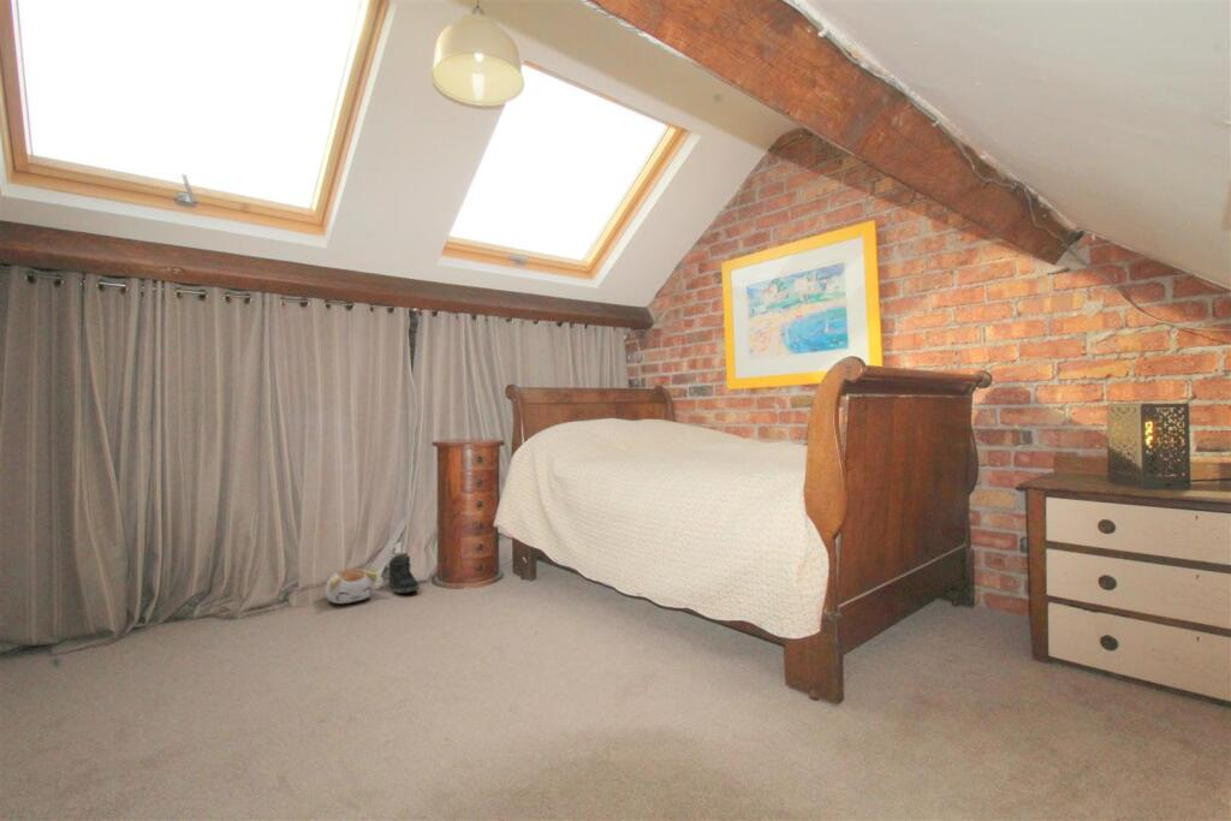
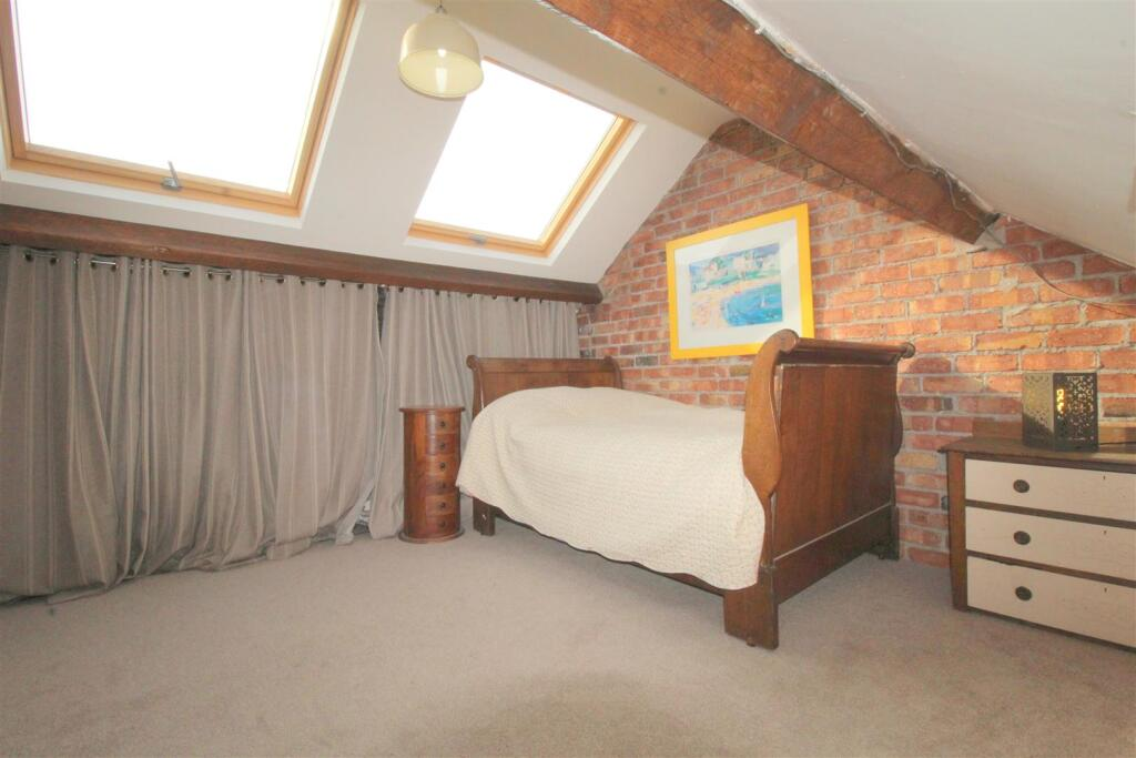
- plush toy (347, 583)
- sneaker (402, 572)
